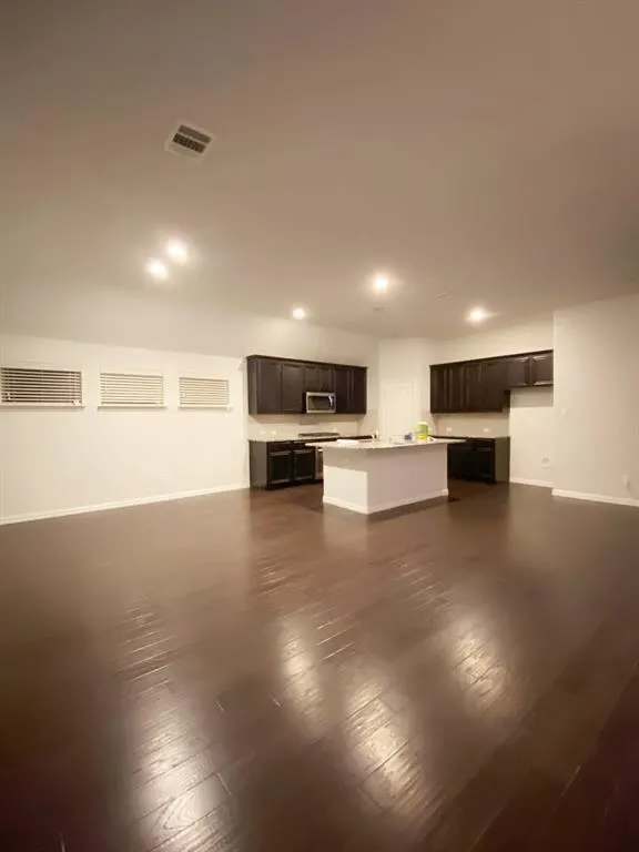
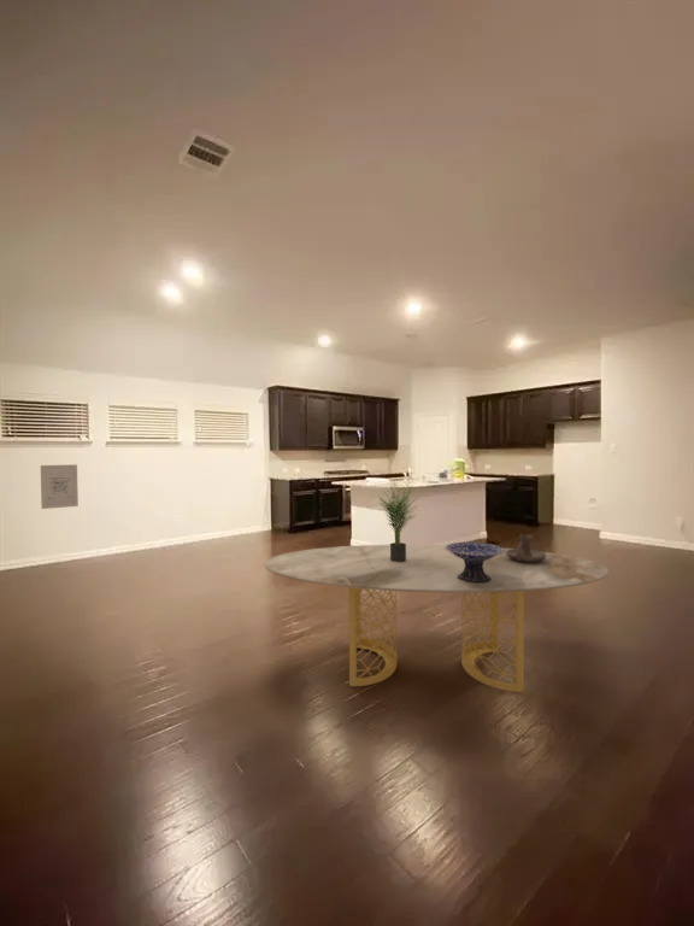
+ dining table (429, 591)
+ potted plant (398, 518)
+ candle holder (524, 547)
+ wall art (59, 486)
+ decorative bowl (474, 562)
